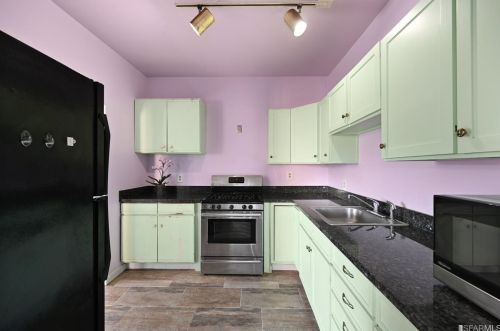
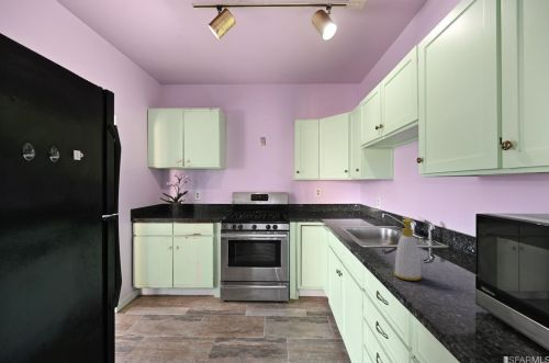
+ soap bottle (407, 247)
